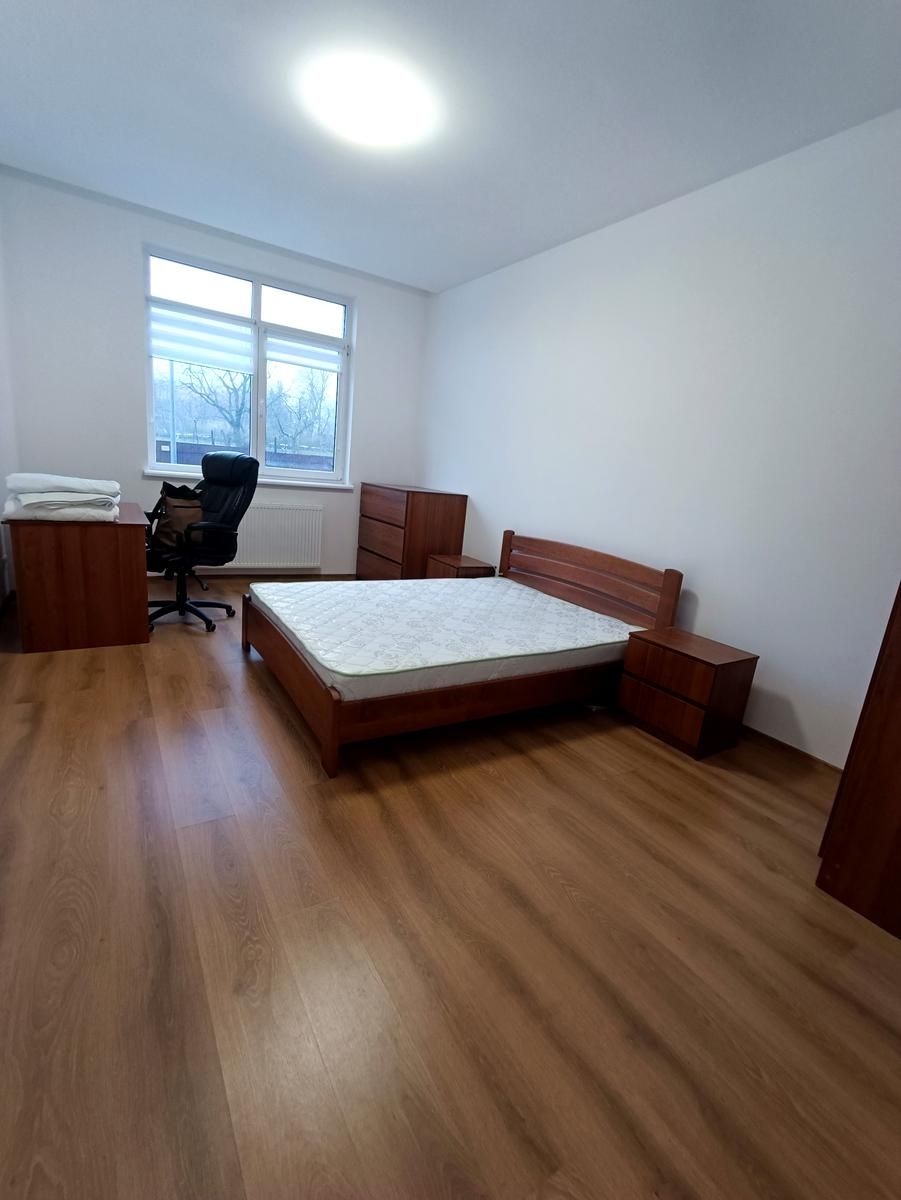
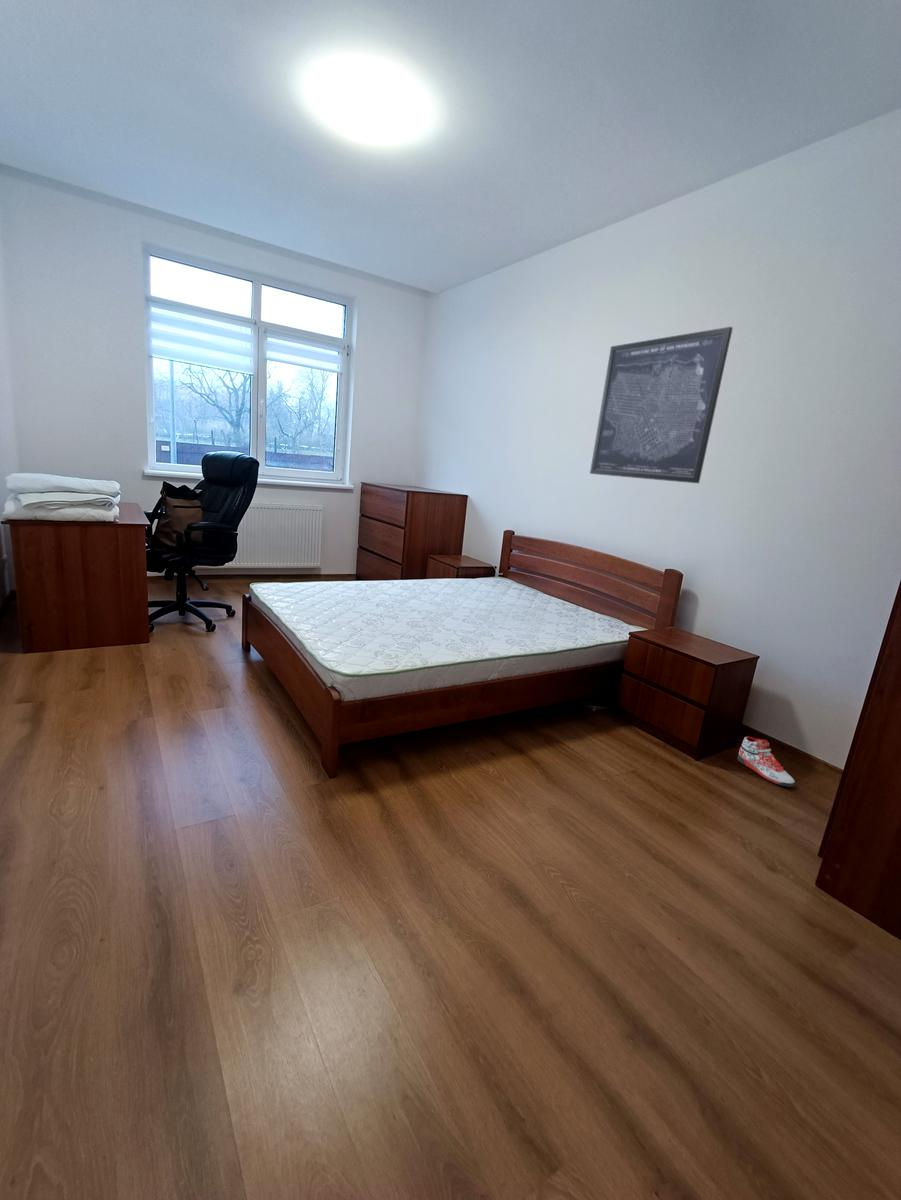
+ sneaker (767, 759)
+ wall art (651, 410)
